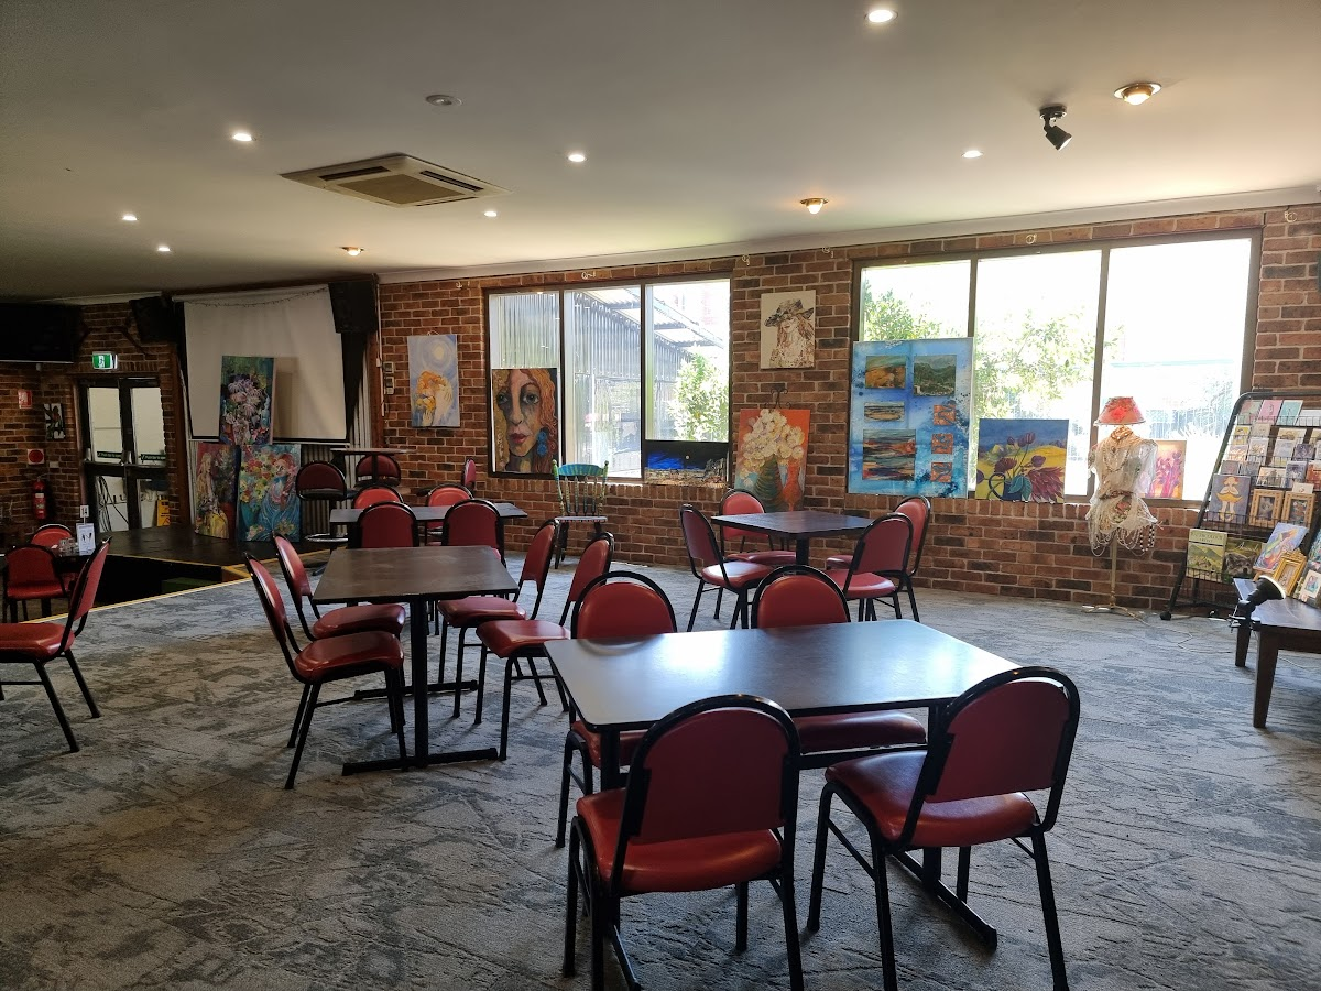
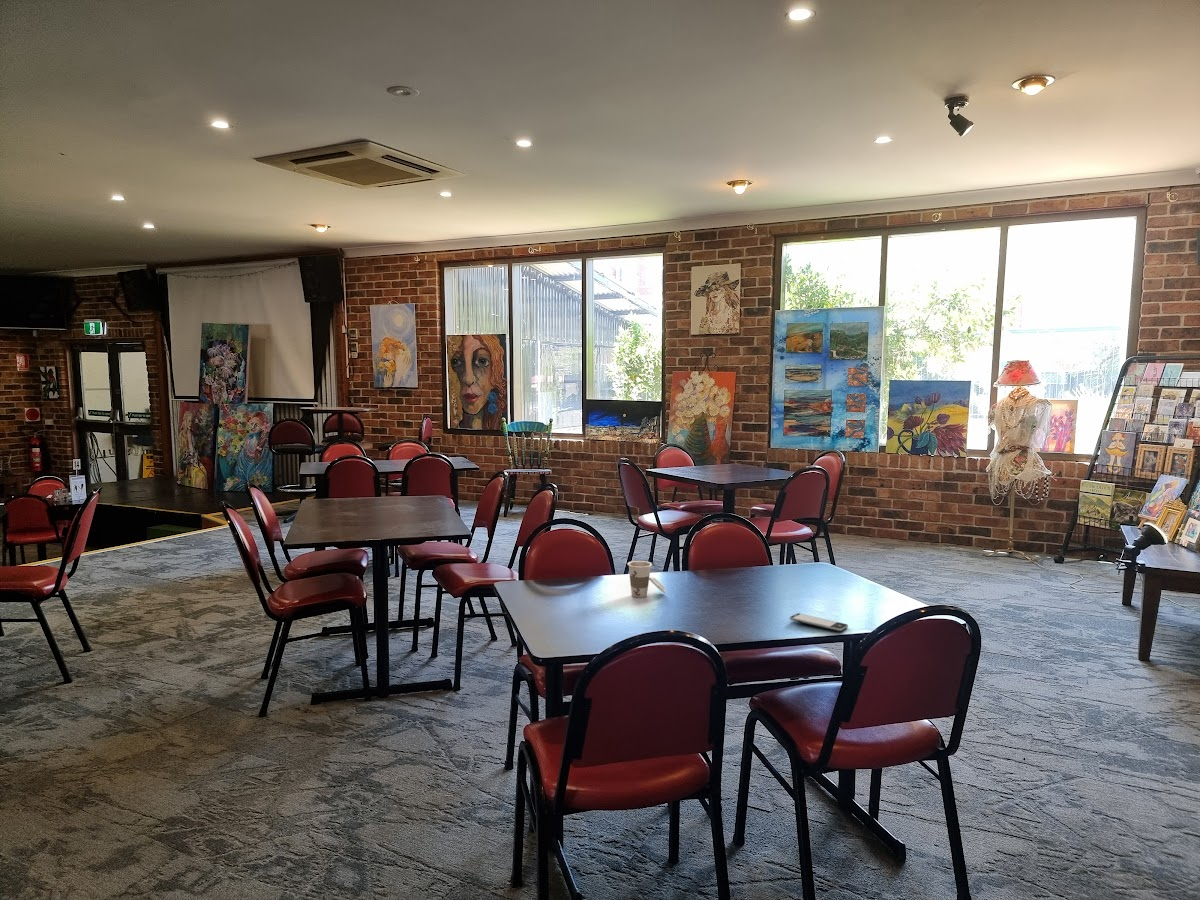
+ cup (646, 579)
+ smartphone (818, 621)
